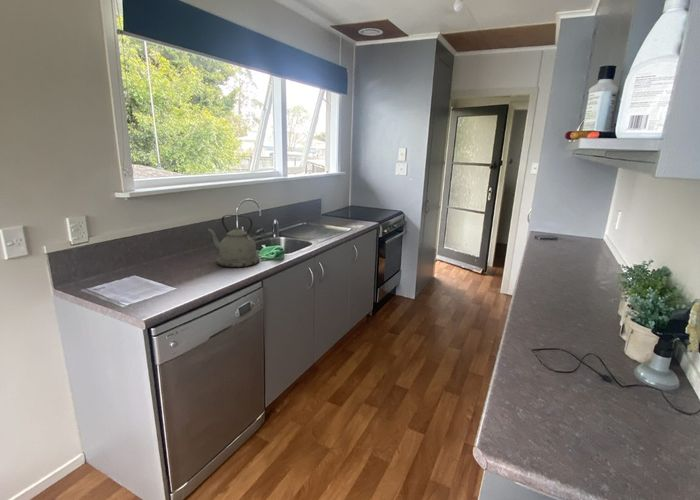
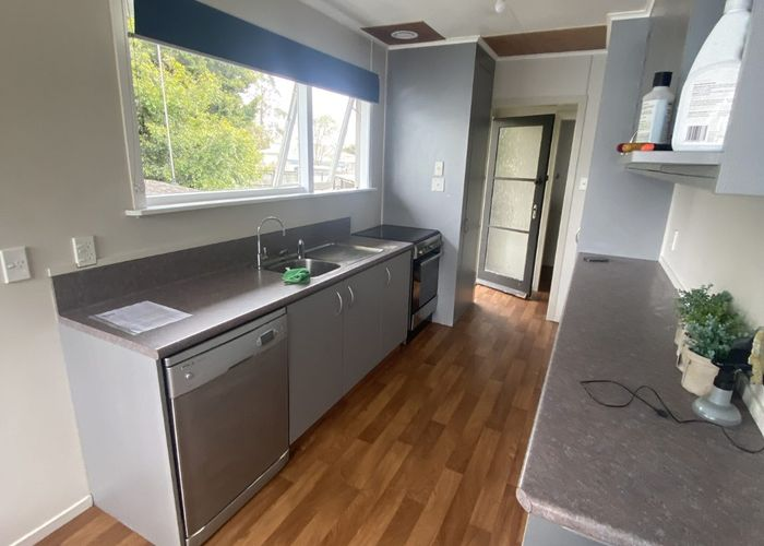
- kettle (234, 238)
